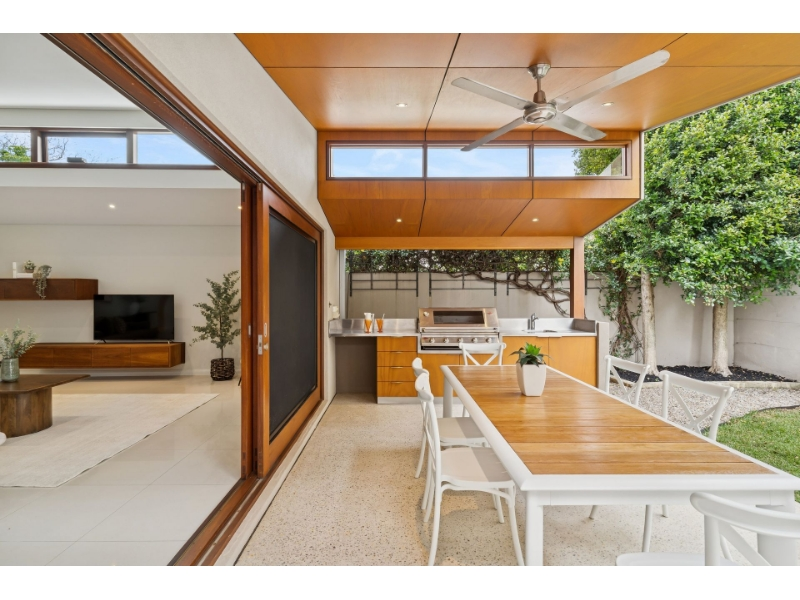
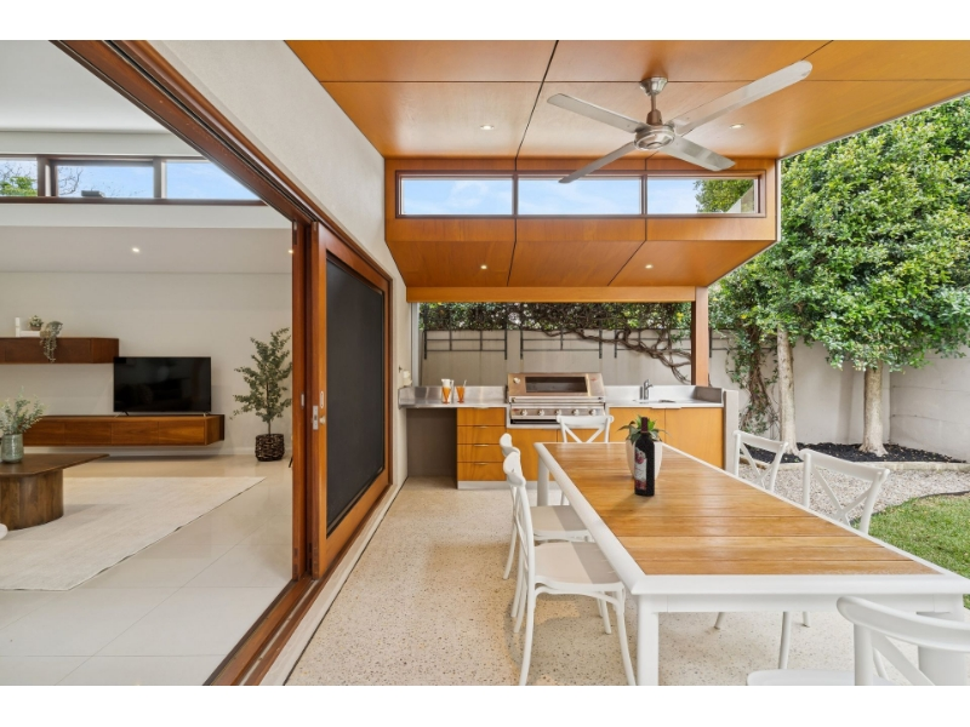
+ wine bottle (644, 454)
